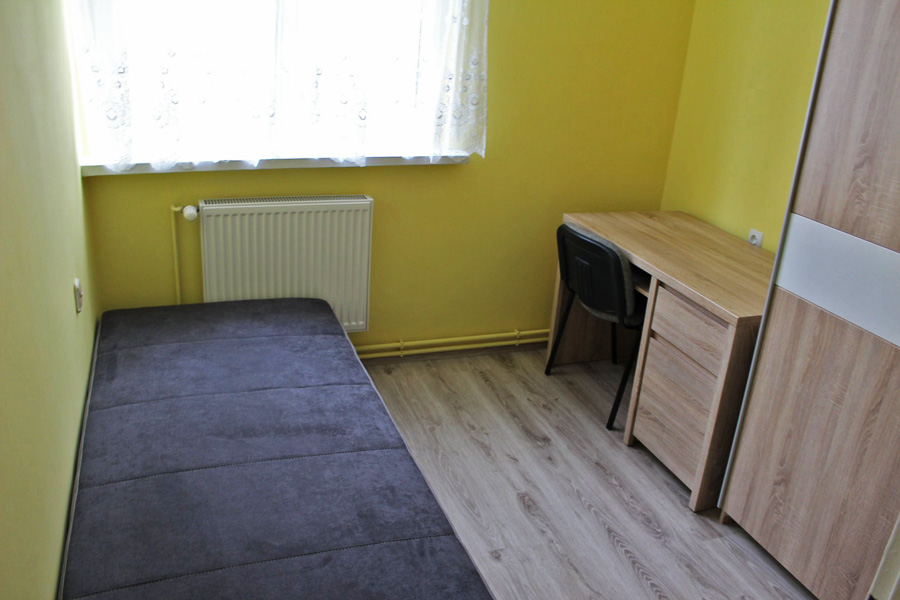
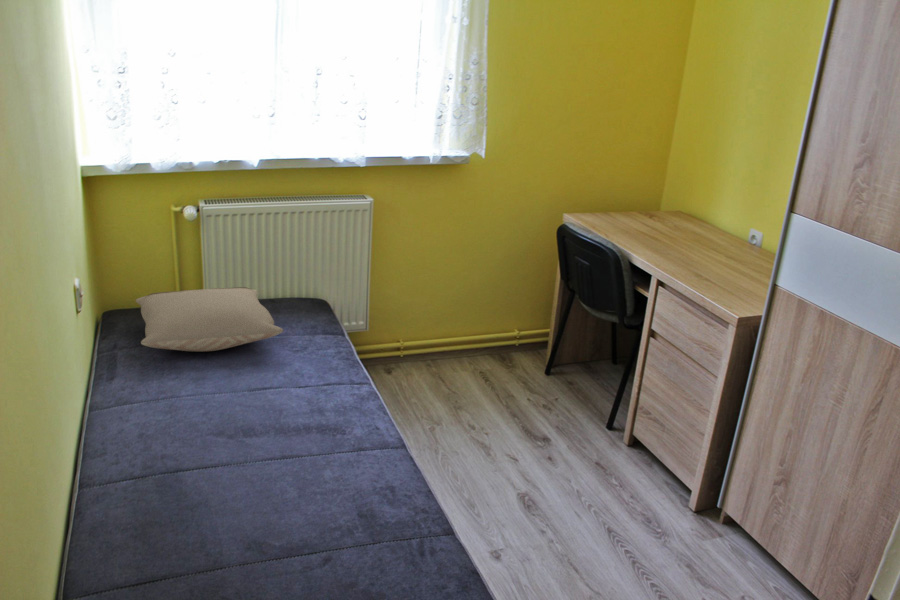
+ pillow (206, 315)
